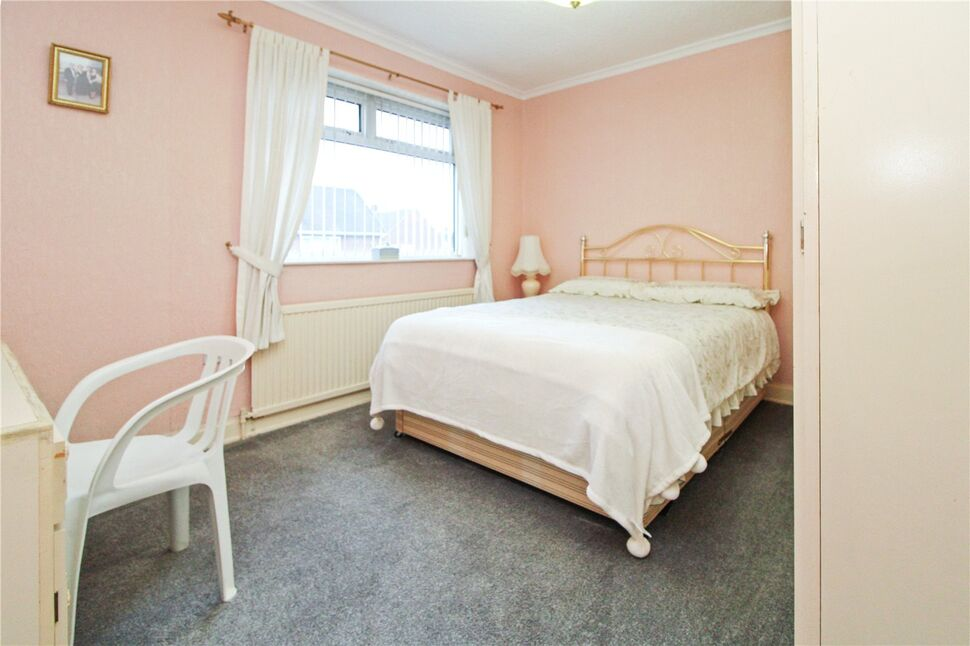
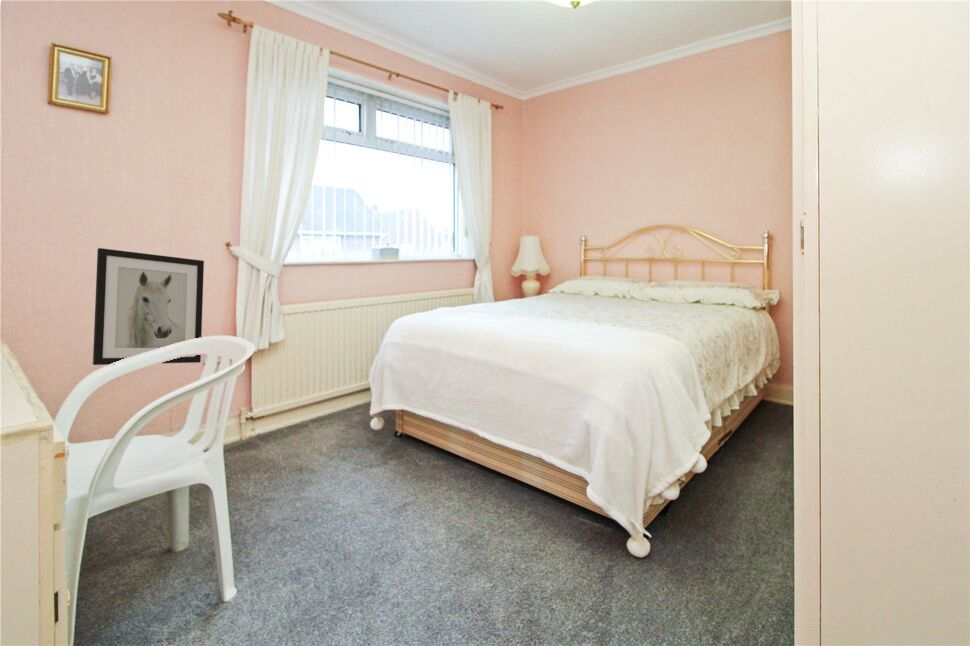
+ wall art (152, 309)
